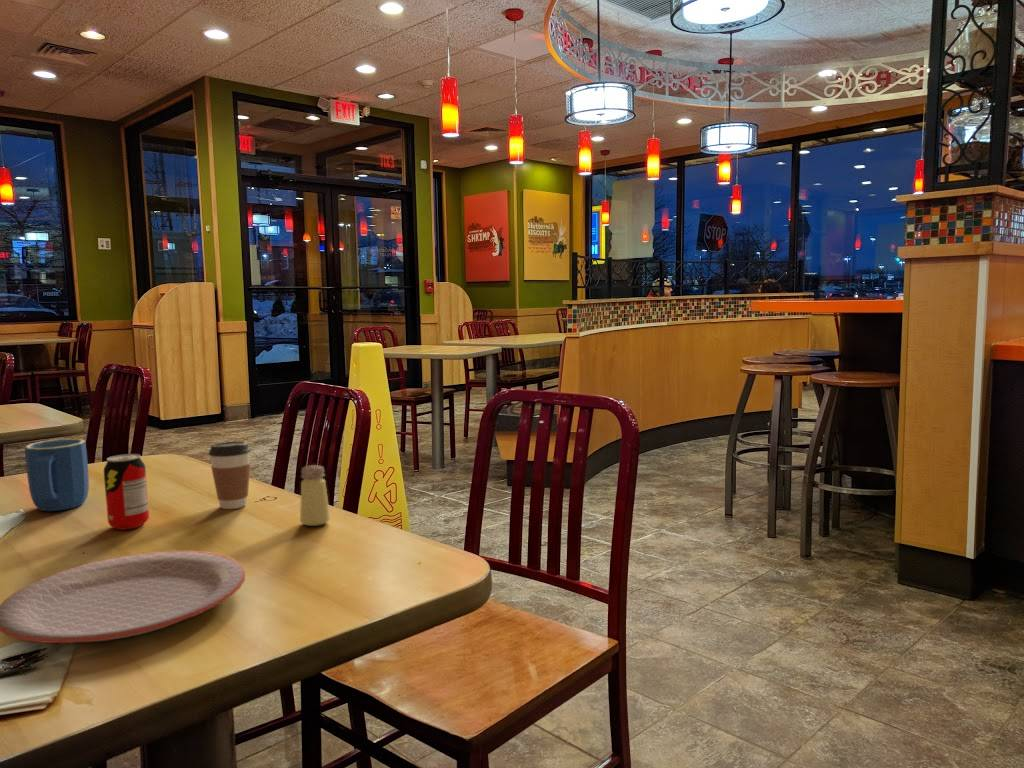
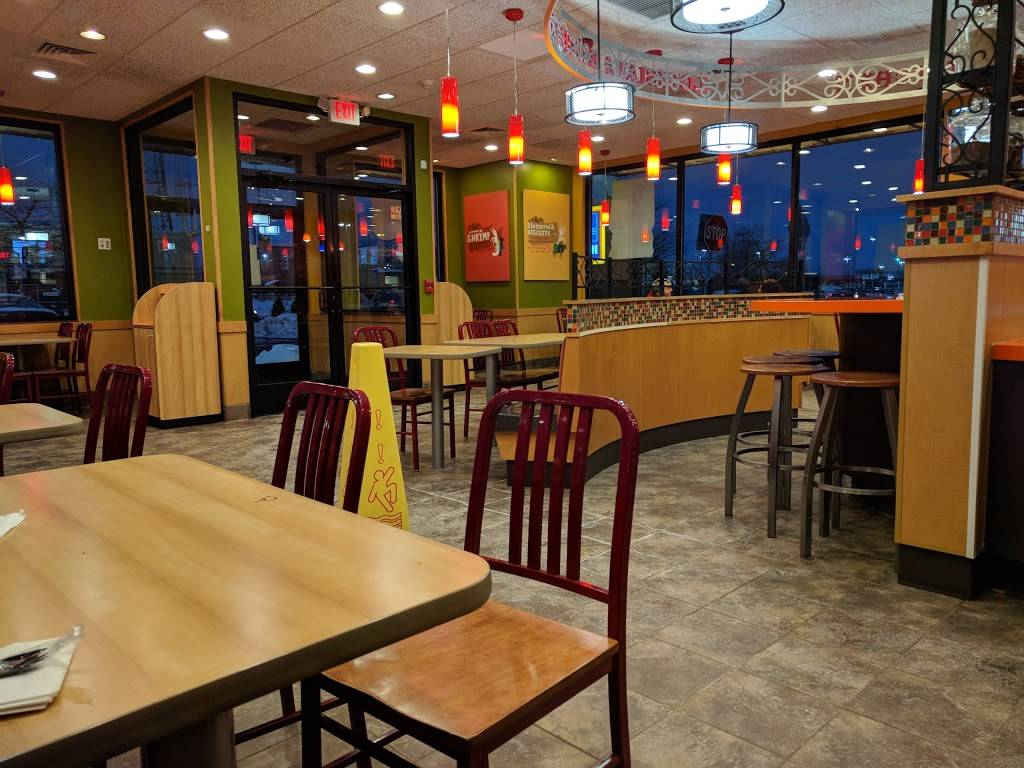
- mug (56, 475)
- plate (128, 597)
- saltshaker (313, 494)
- coffee cup (231, 474)
- beverage can (126, 491)
